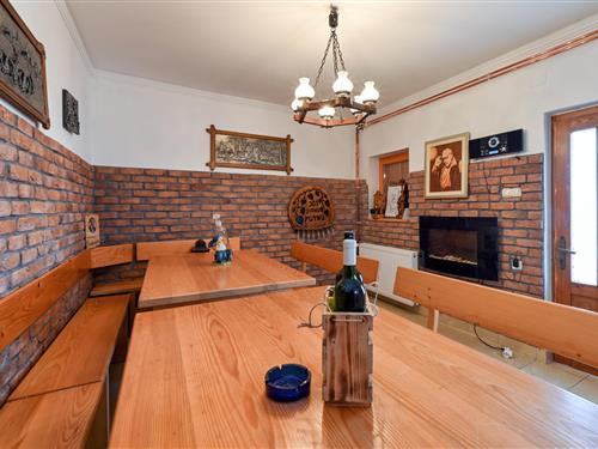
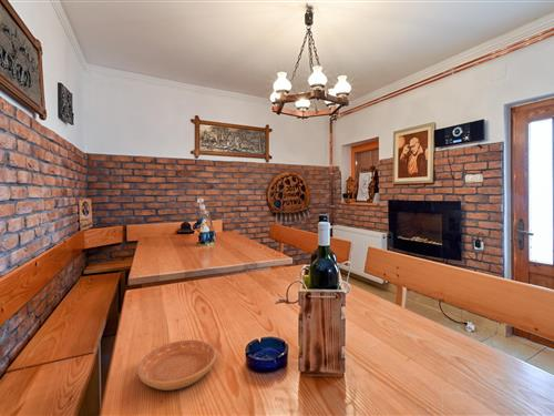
+ saucer (178, 364)
